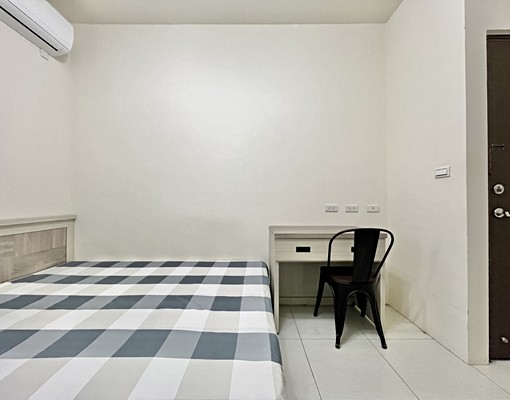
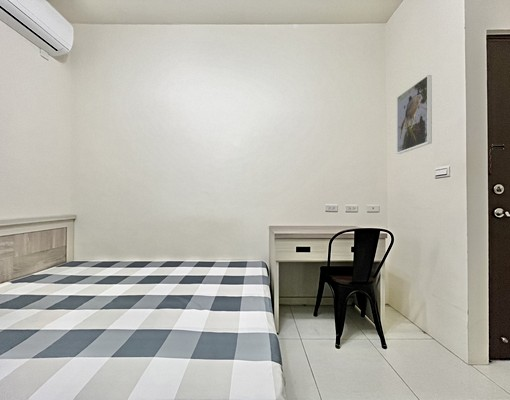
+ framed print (412, 118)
